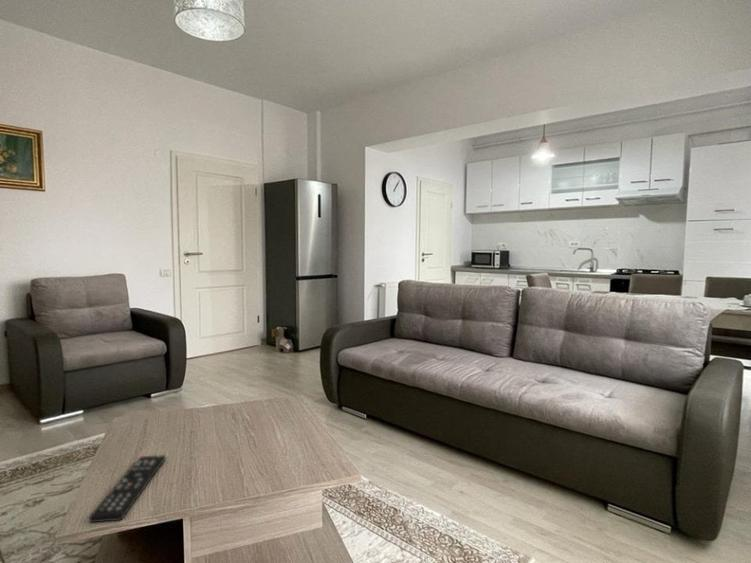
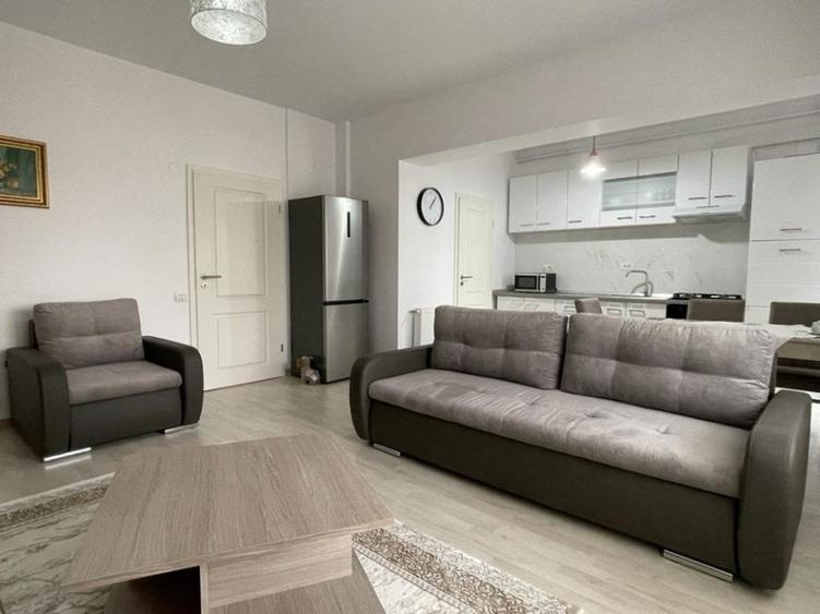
- remote control (132, 483)
